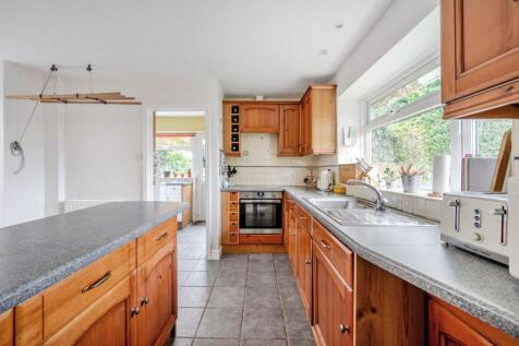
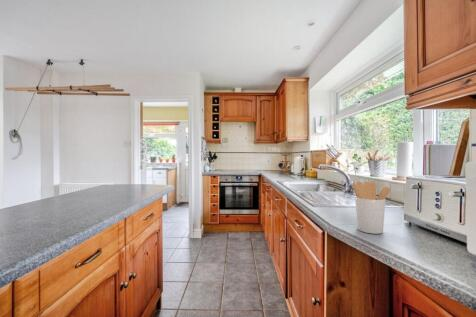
+ utensil holder (368, 204)
